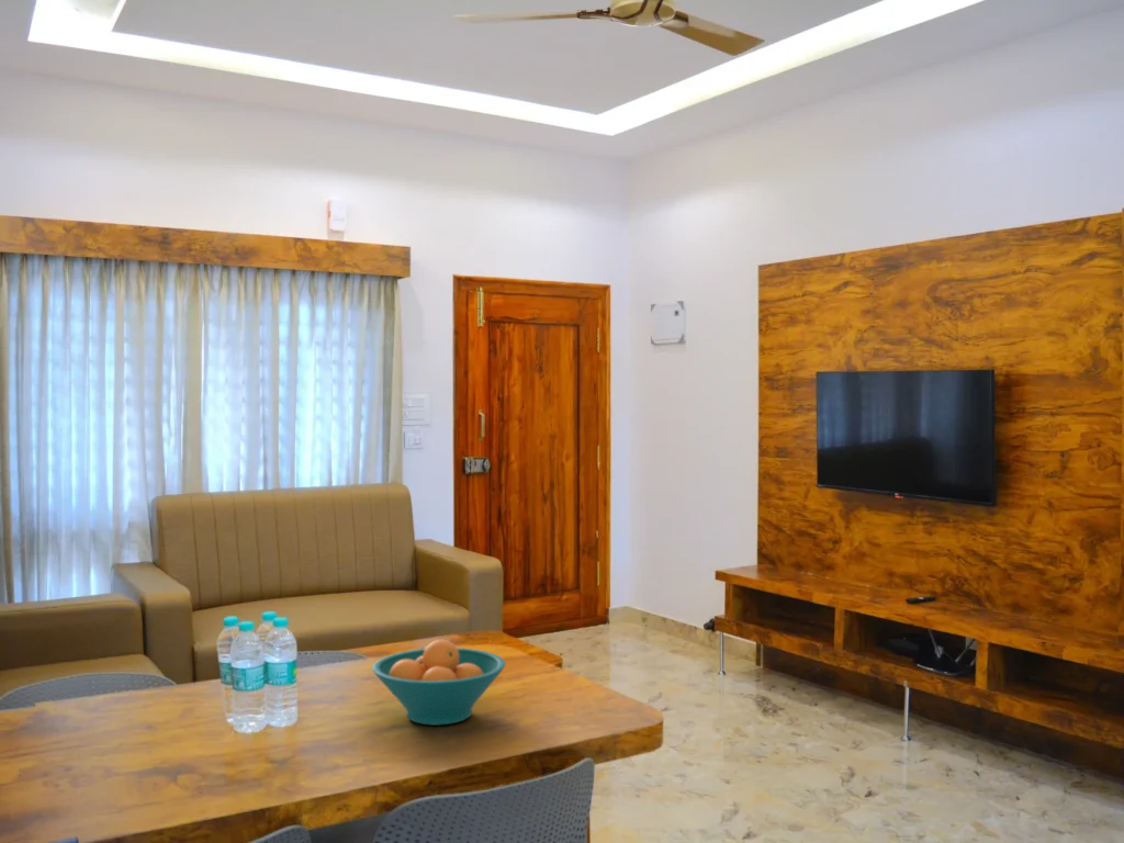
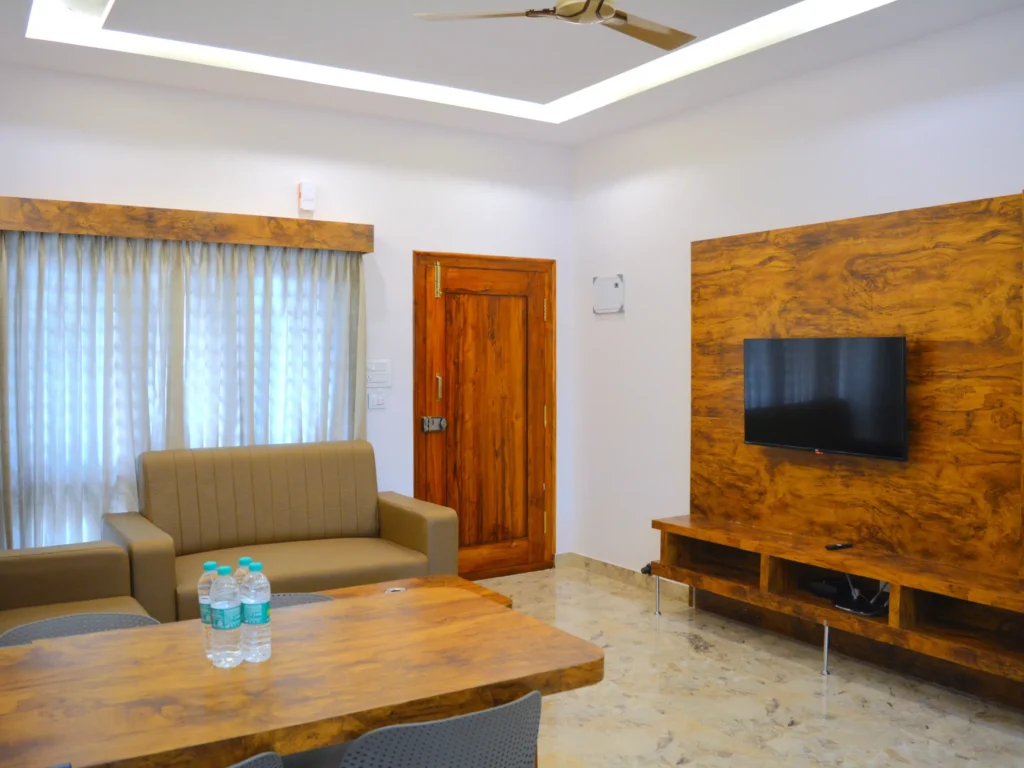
- fruit bowl (439, 677)
